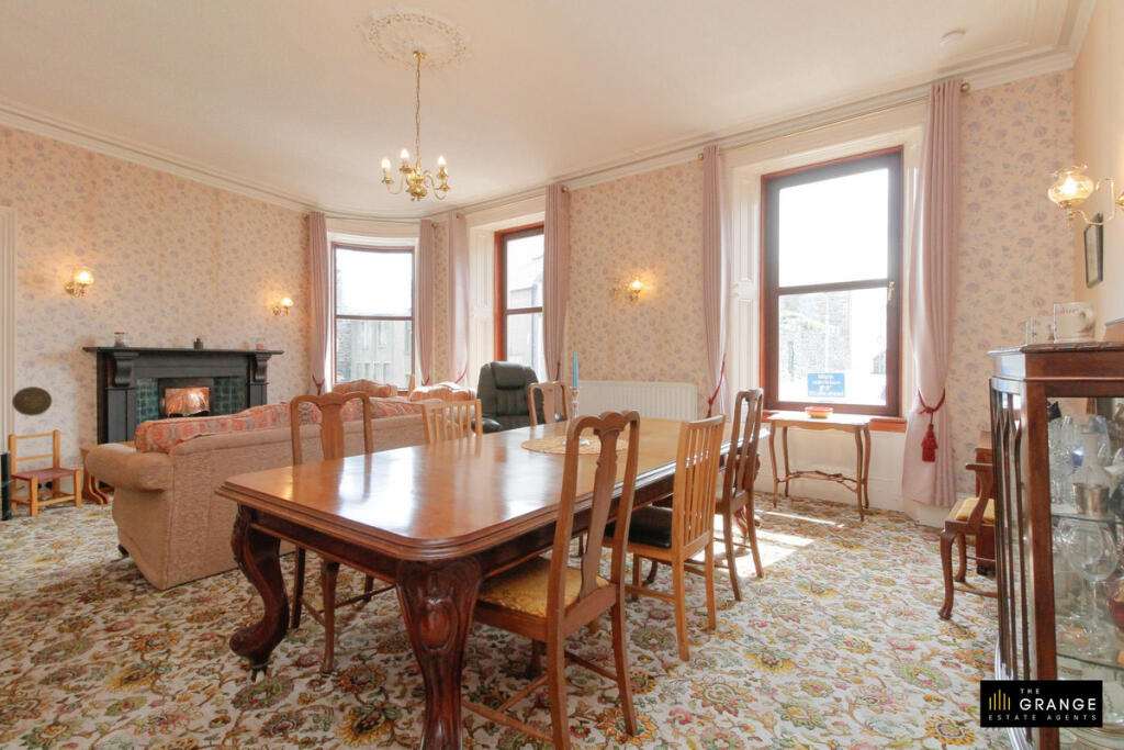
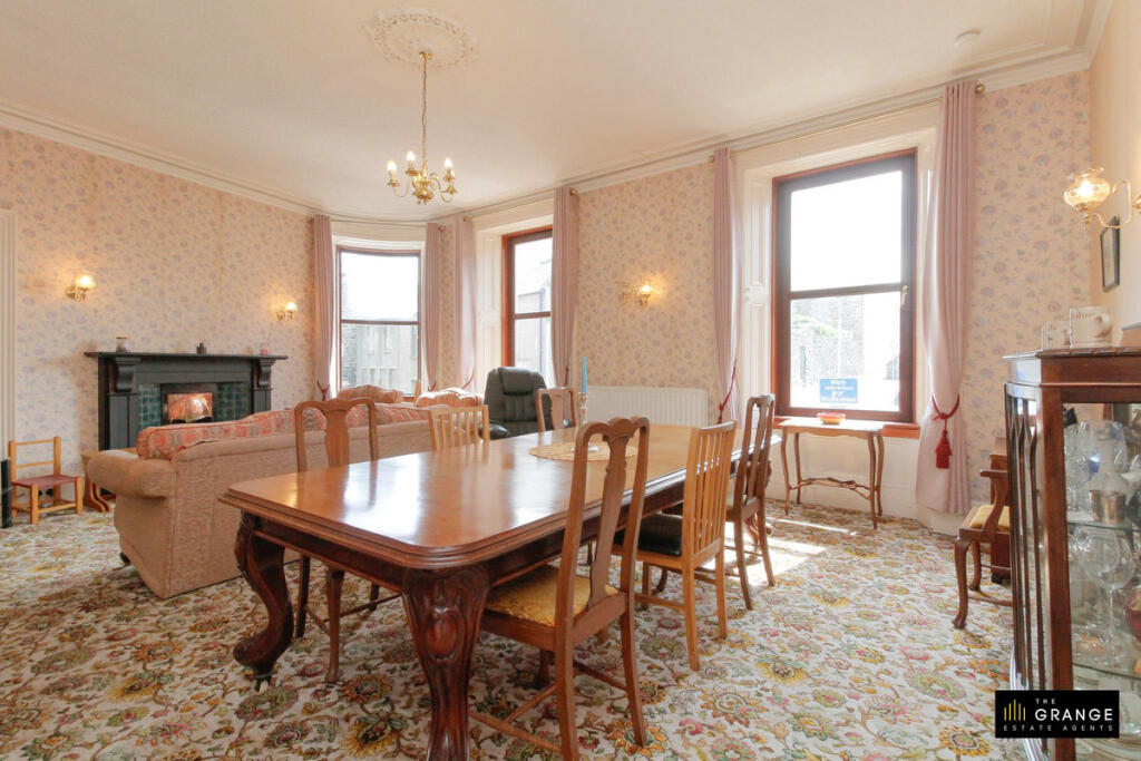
- decorative plate (33, 401)
